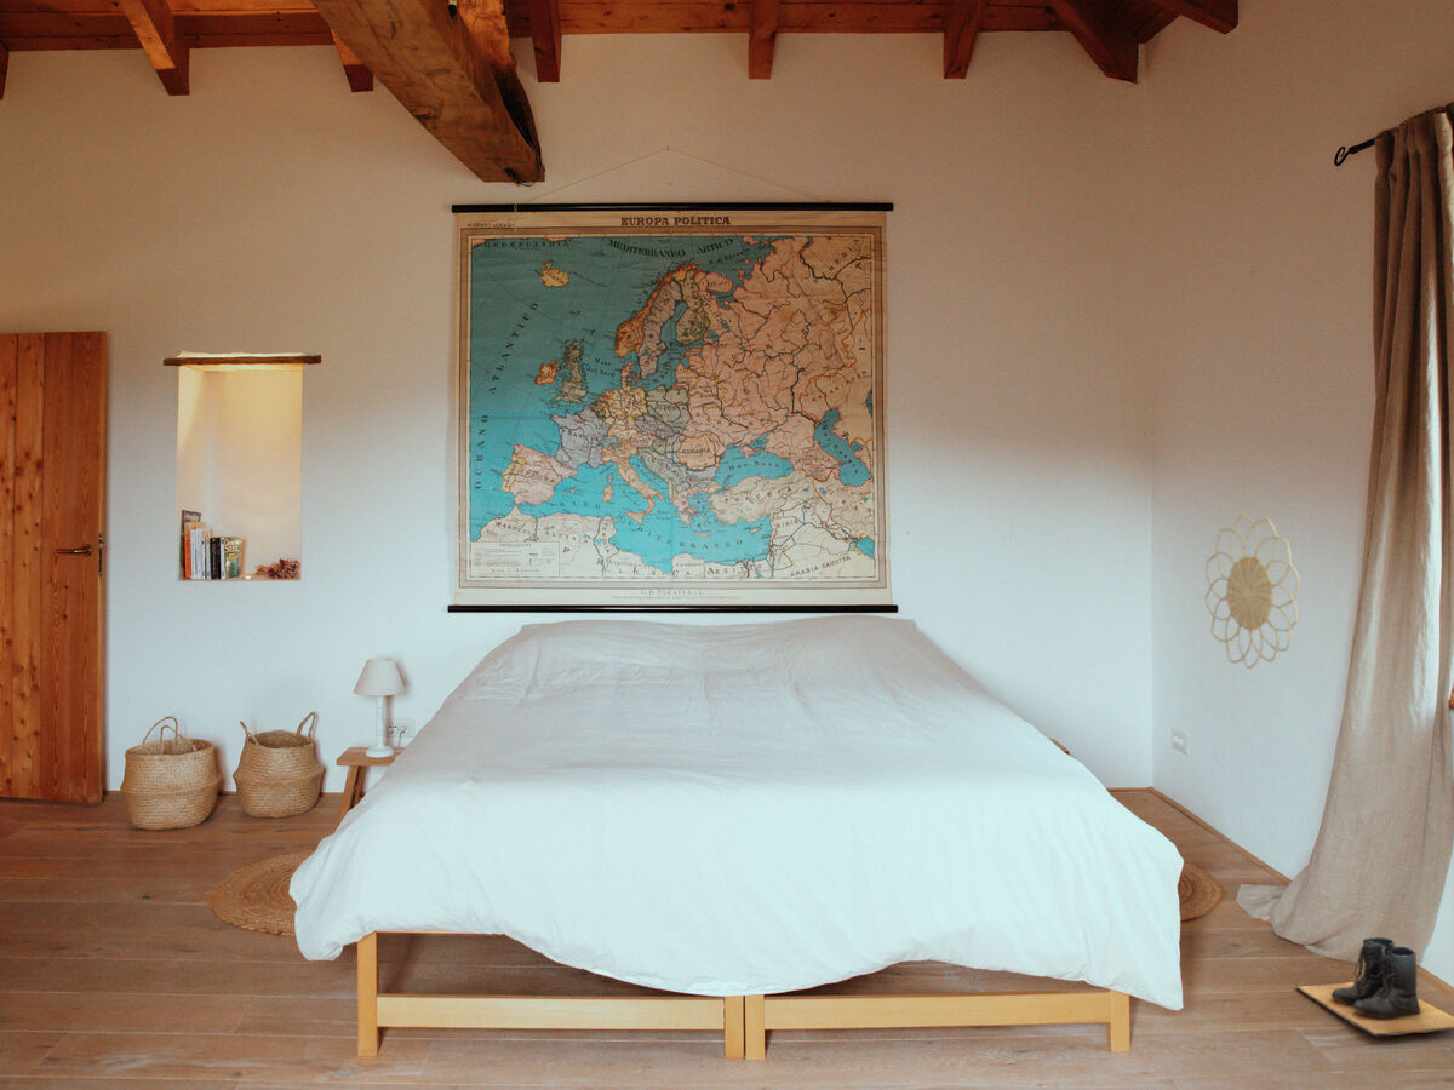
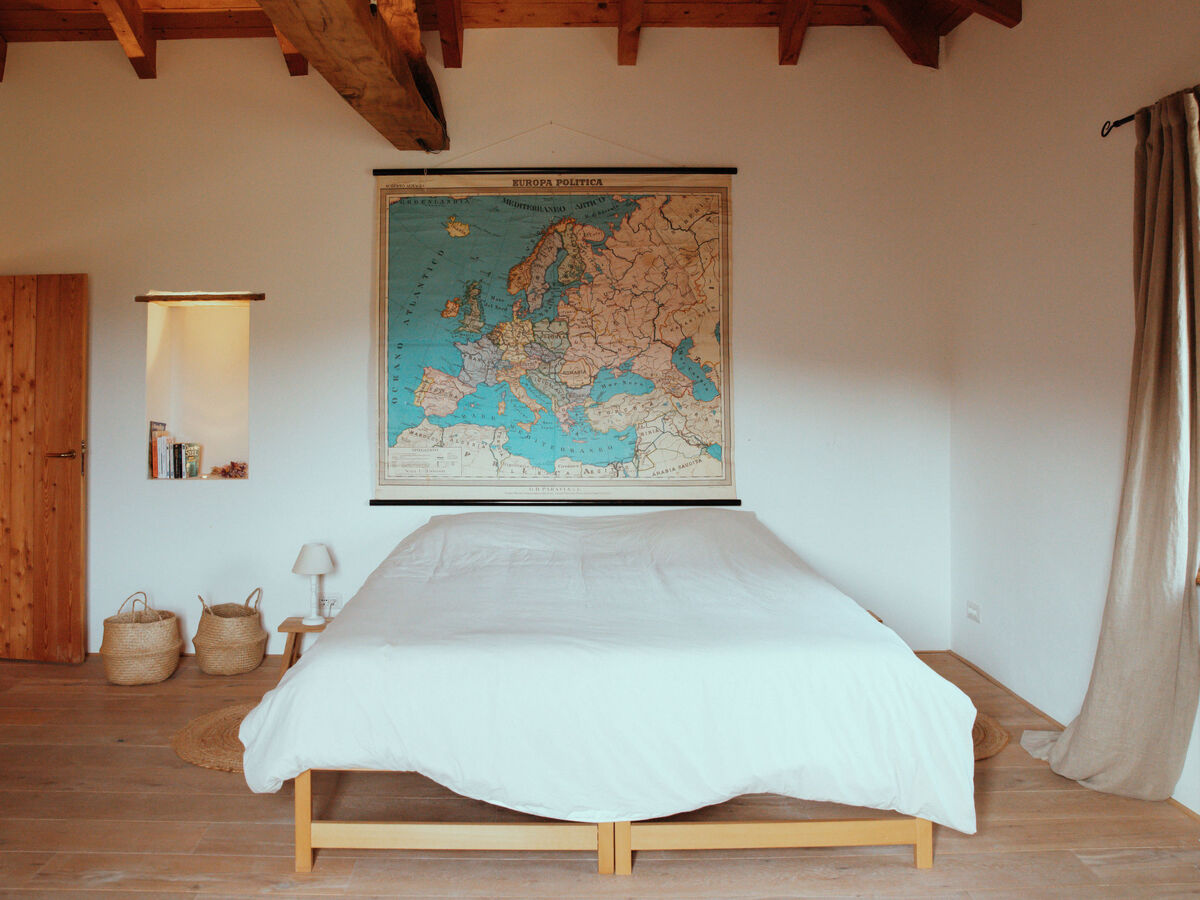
- decorative wall piece (1249, 590)
- boots (1378, 976)
